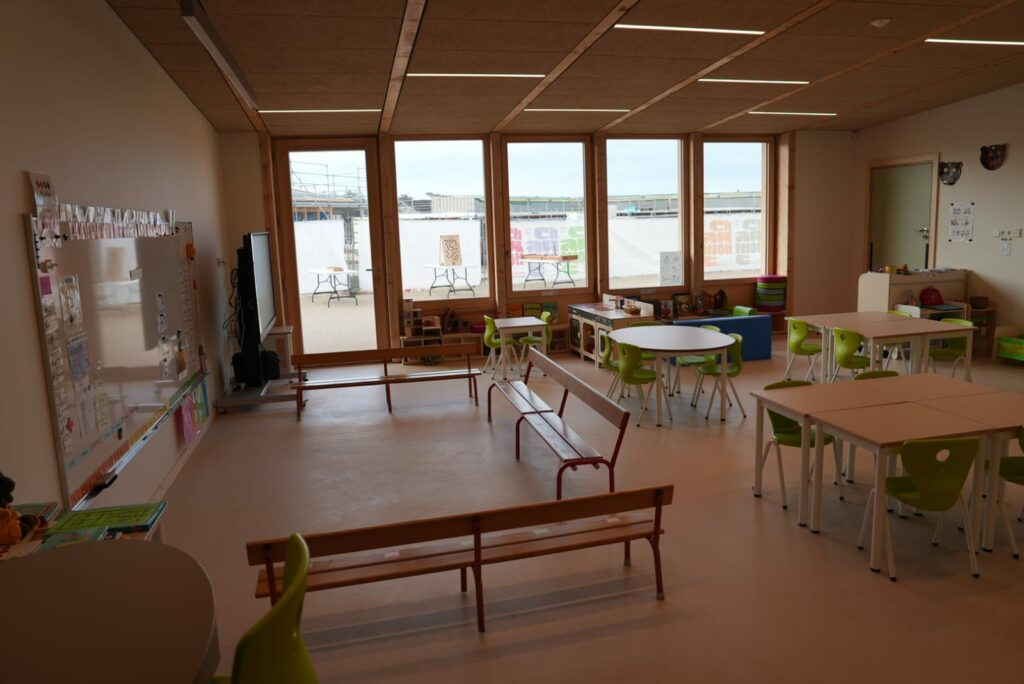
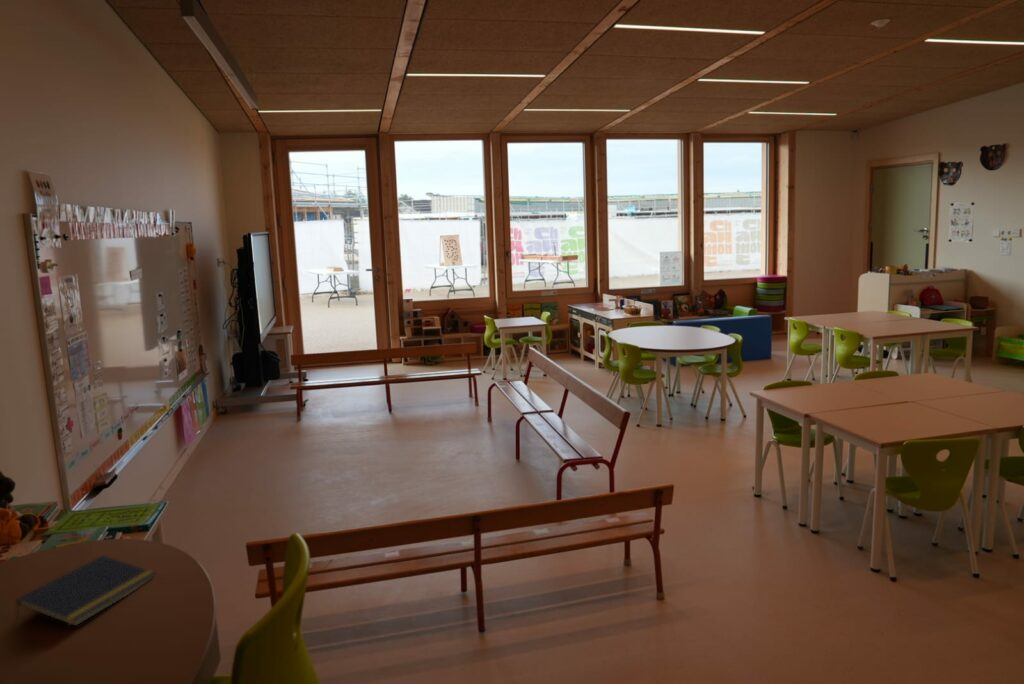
+ notepad (90, 587)
